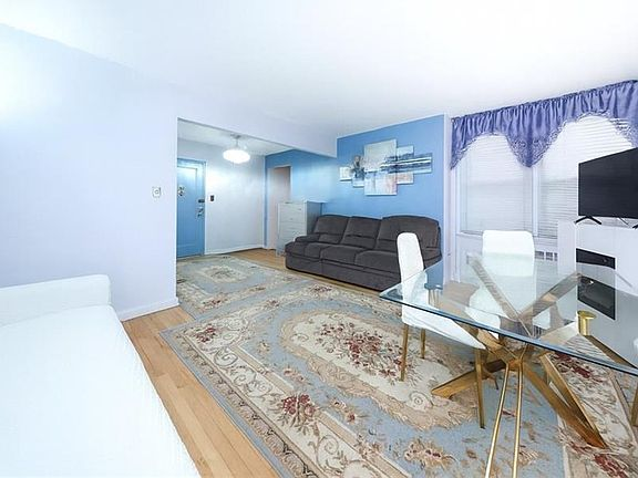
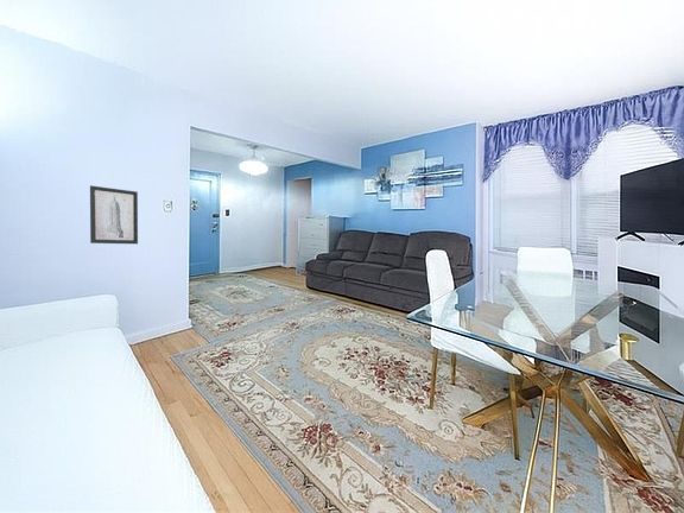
+ wall art (114, 216)
